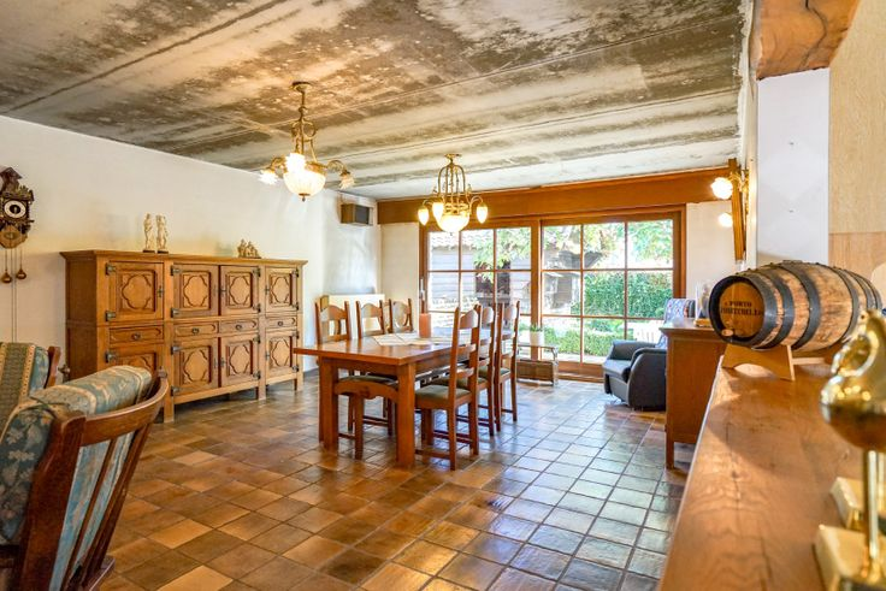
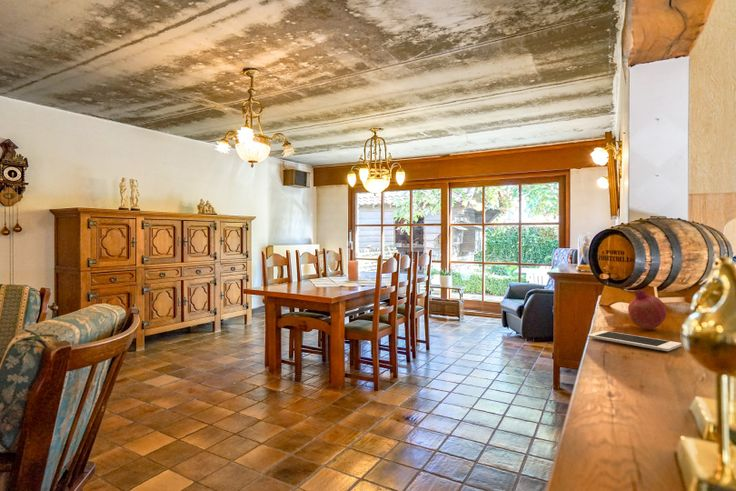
+ cell phone (632, 340)
+ fruit (647, 308)
